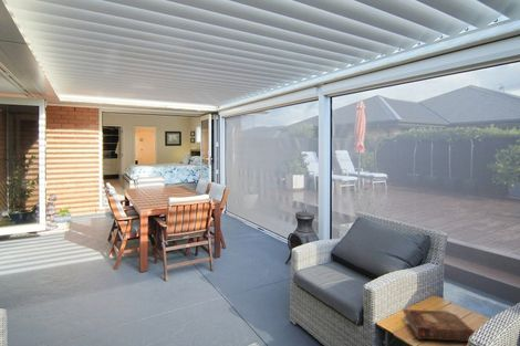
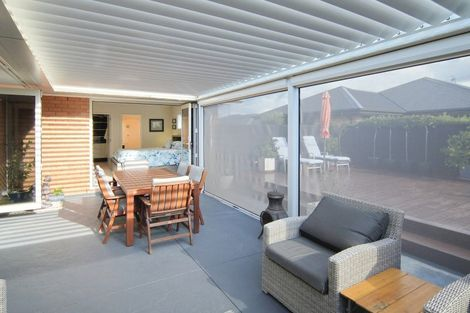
- book (436, 325)
